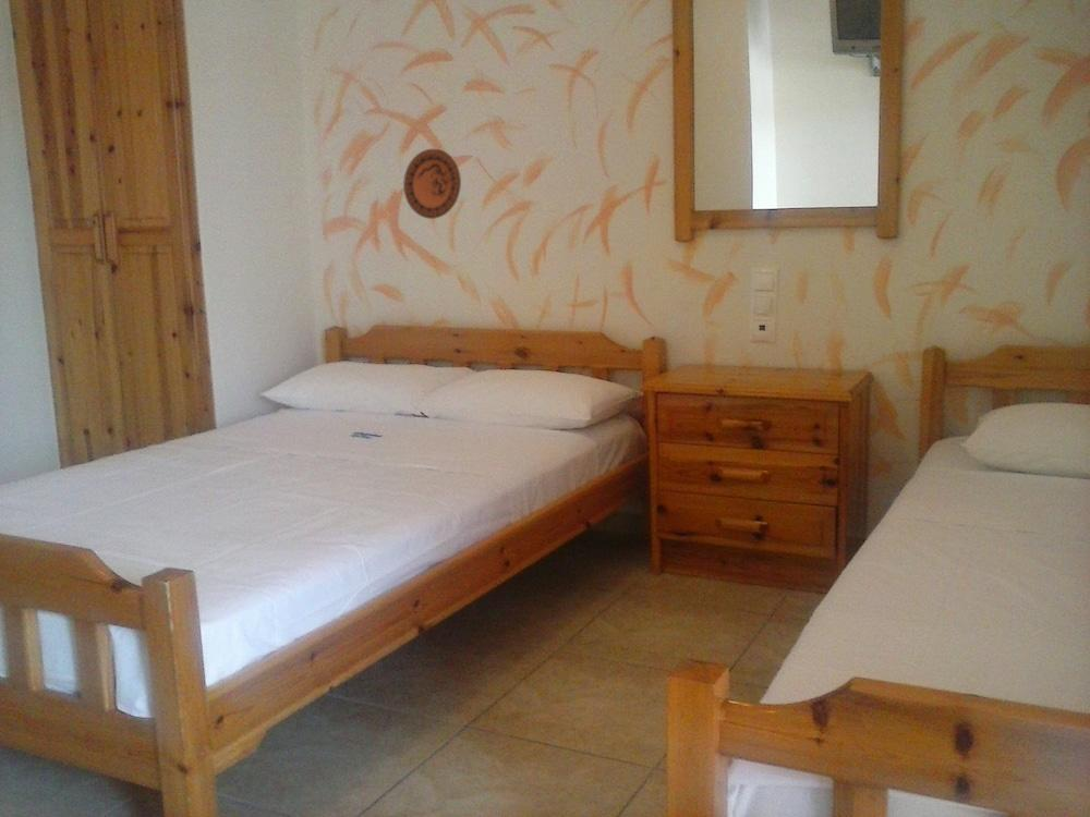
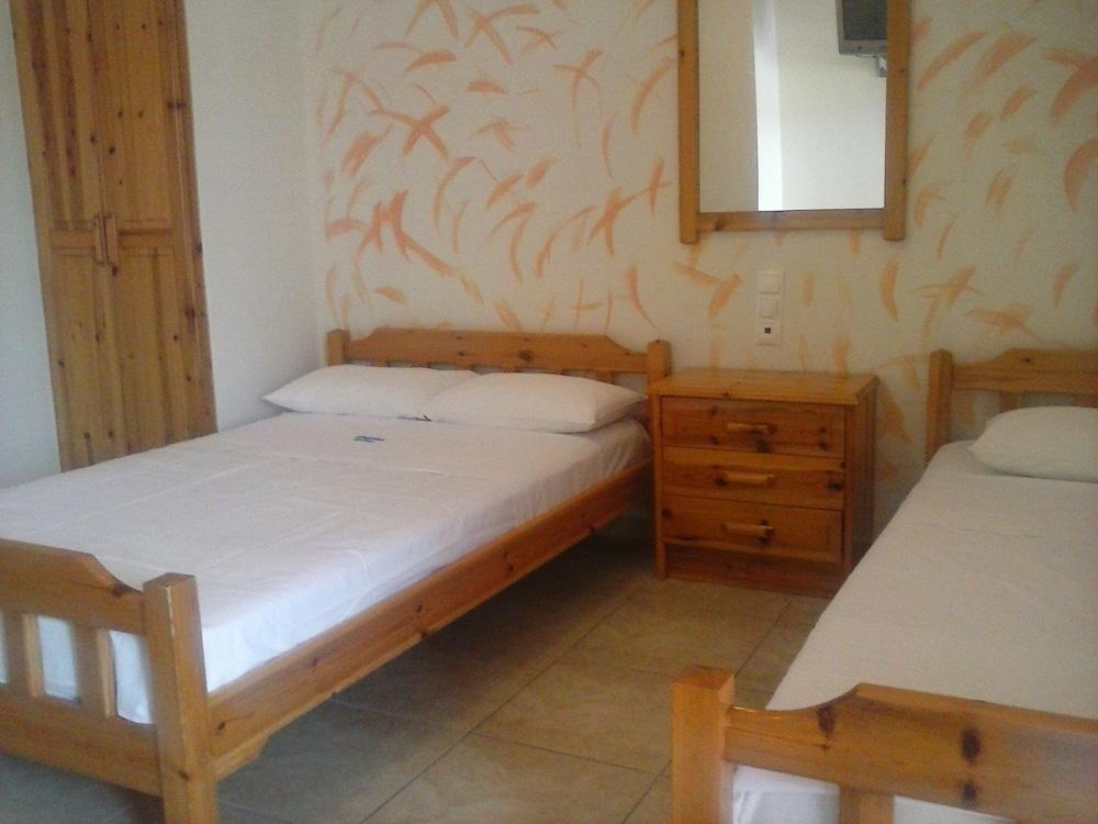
- decorative plate (432, 183)
